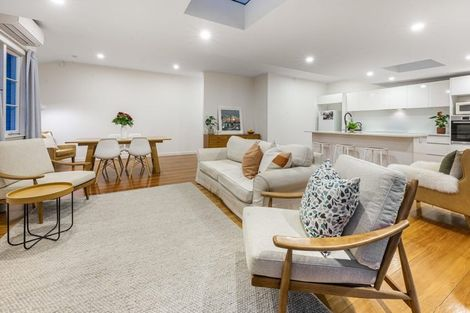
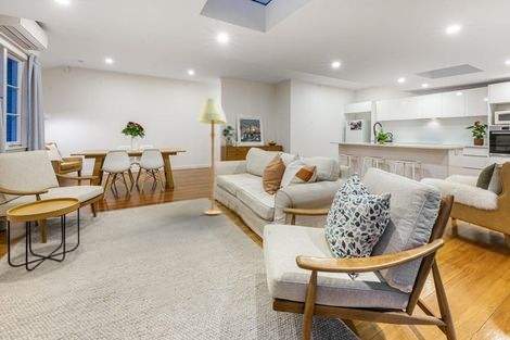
+ floor lamp (213, 156)
